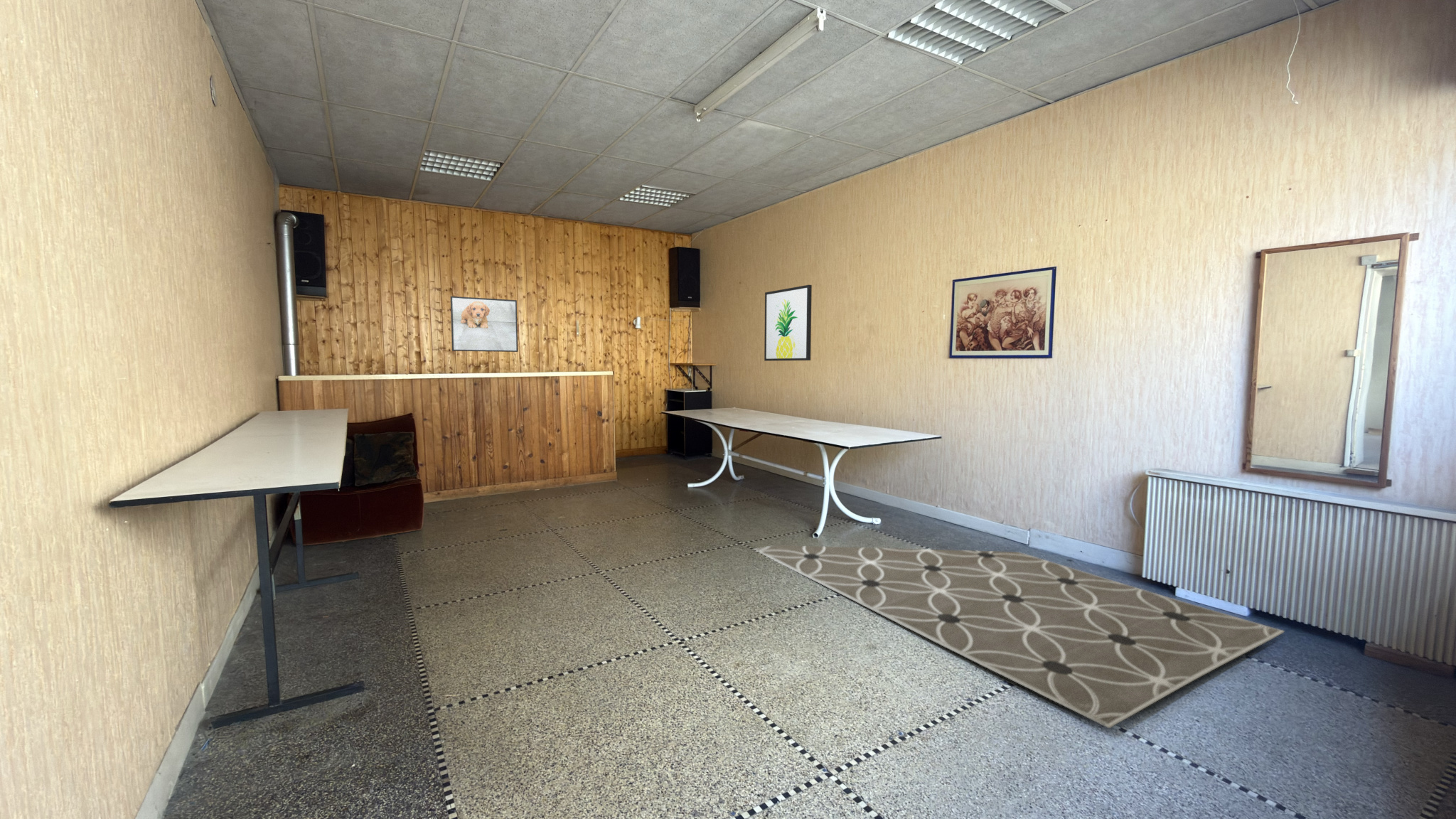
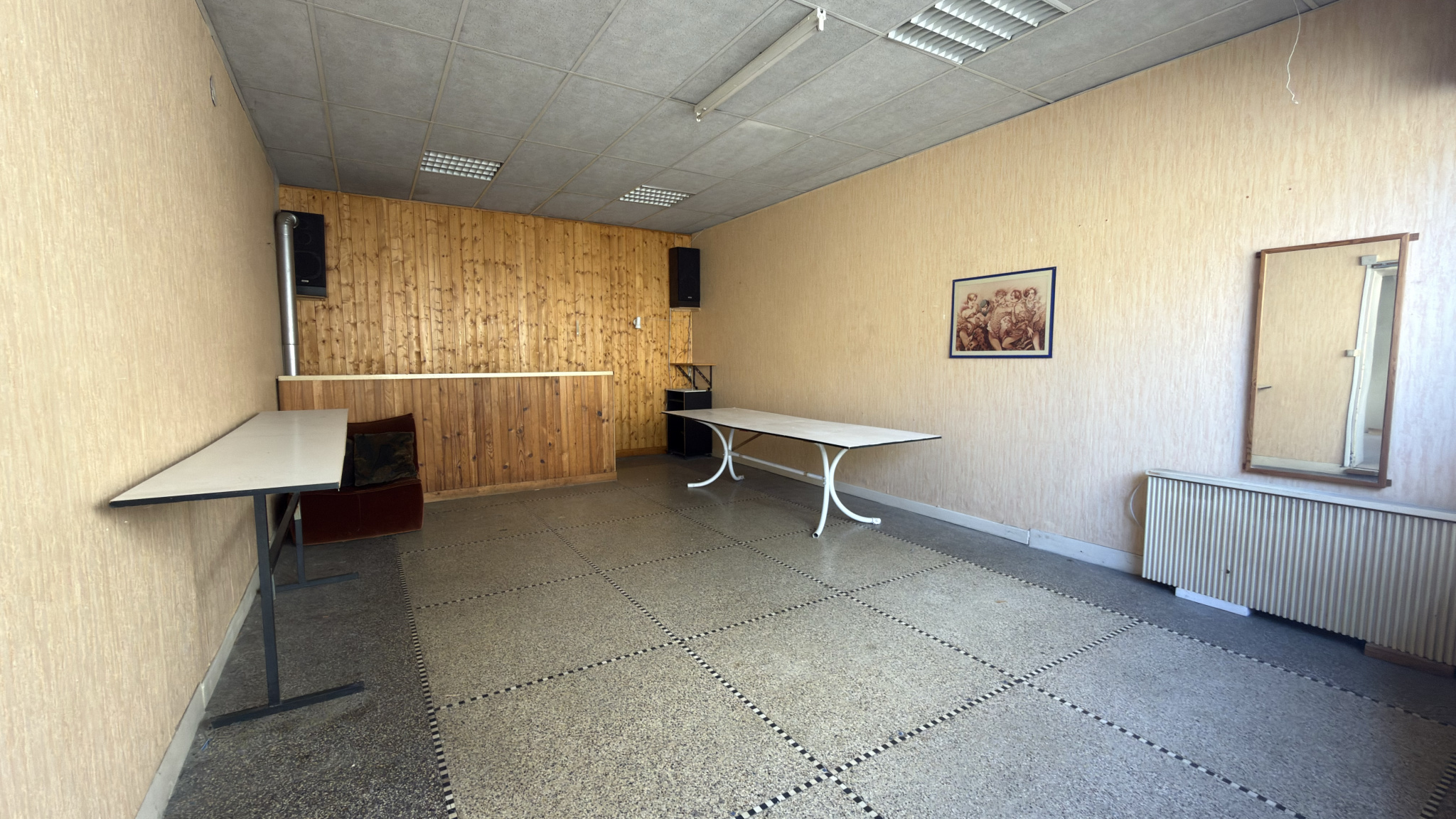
- rug (970, 583)
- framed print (485, 325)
- wall art (786, 325)
